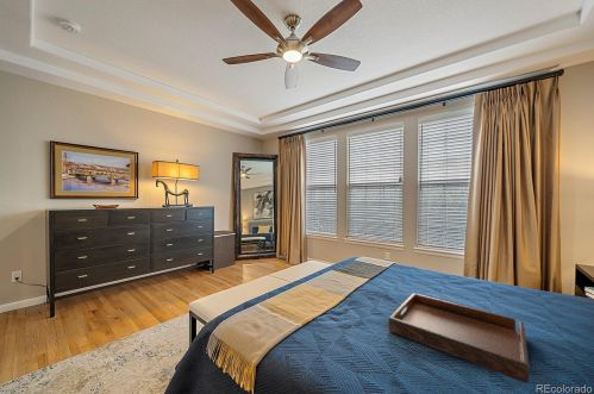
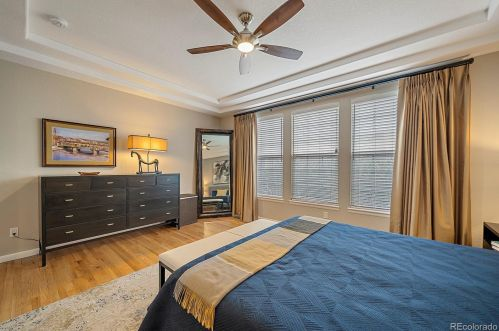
- serving tray (455, 325)
